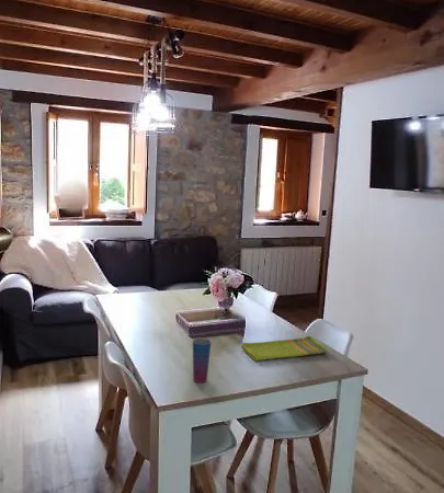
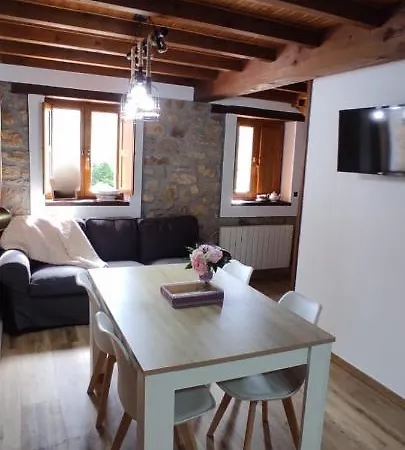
- cup (201, 360)
- dish towel (284, 347)
